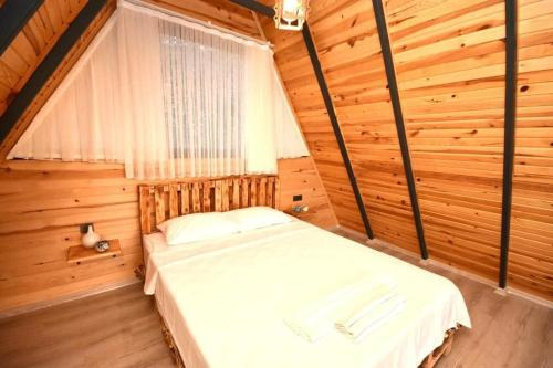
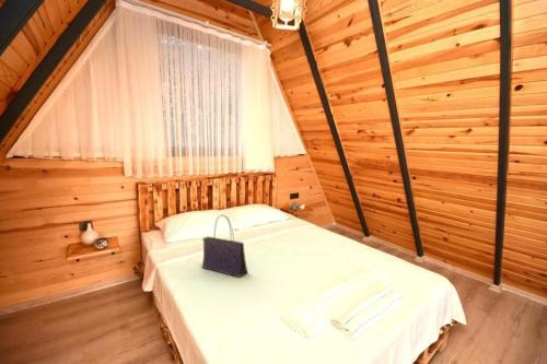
+ tote bag (221, 242)
